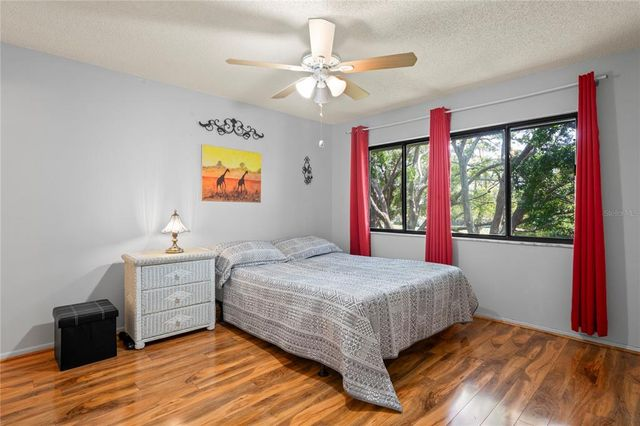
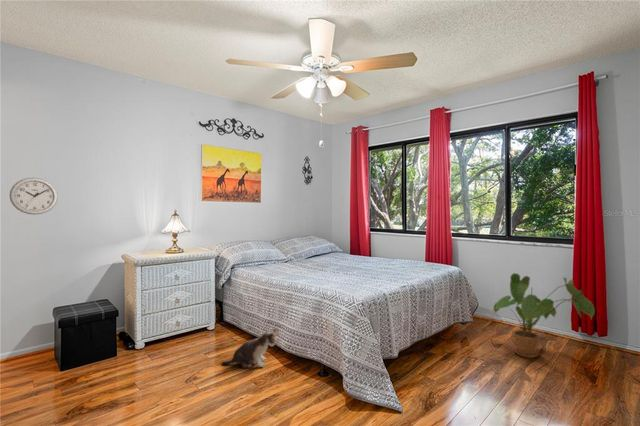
+ plush toy (250, 347)
+ wall clock (34, 196)
+ house plant (538, 316)
